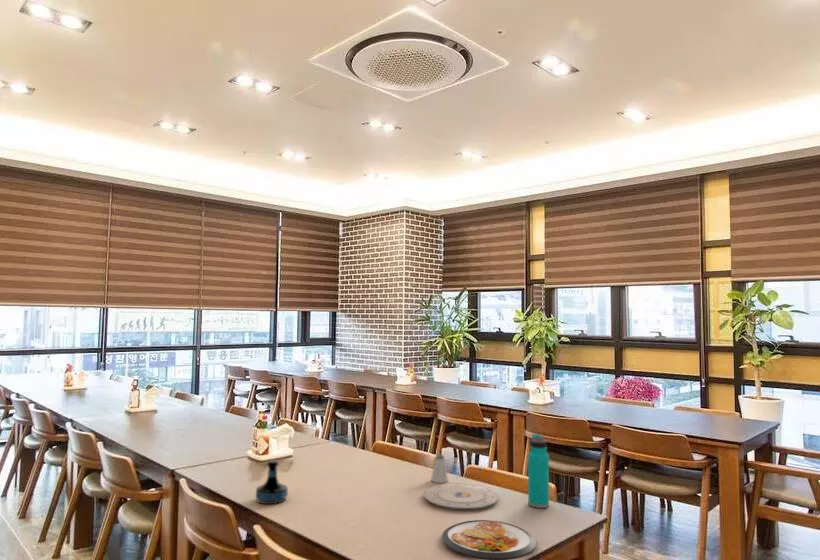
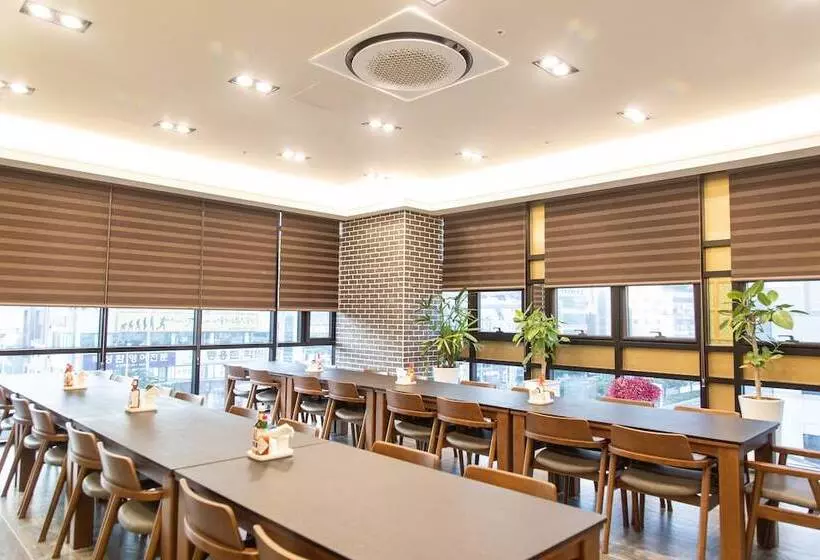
- tequila bottle (272, 480)
- water bottle (538, 469)
- dish (488, 536)
- saltshaker (439, 468)
- plate (460, 496)
